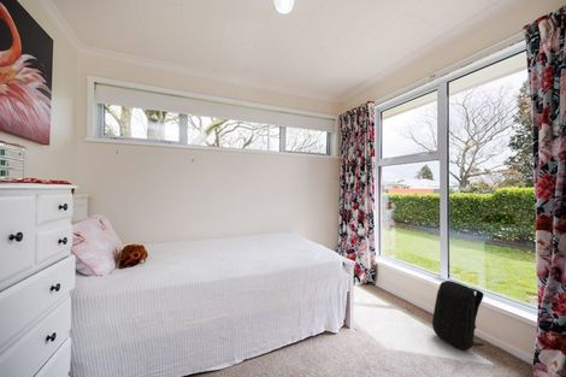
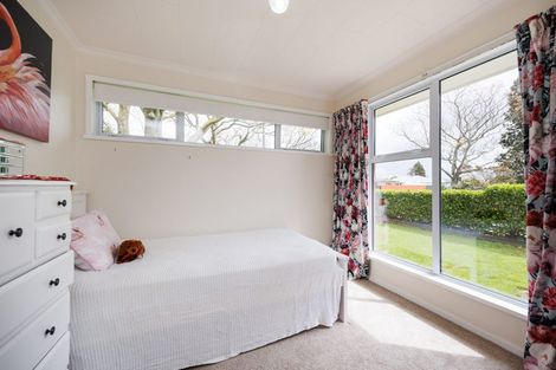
- backpack (456, 312)
